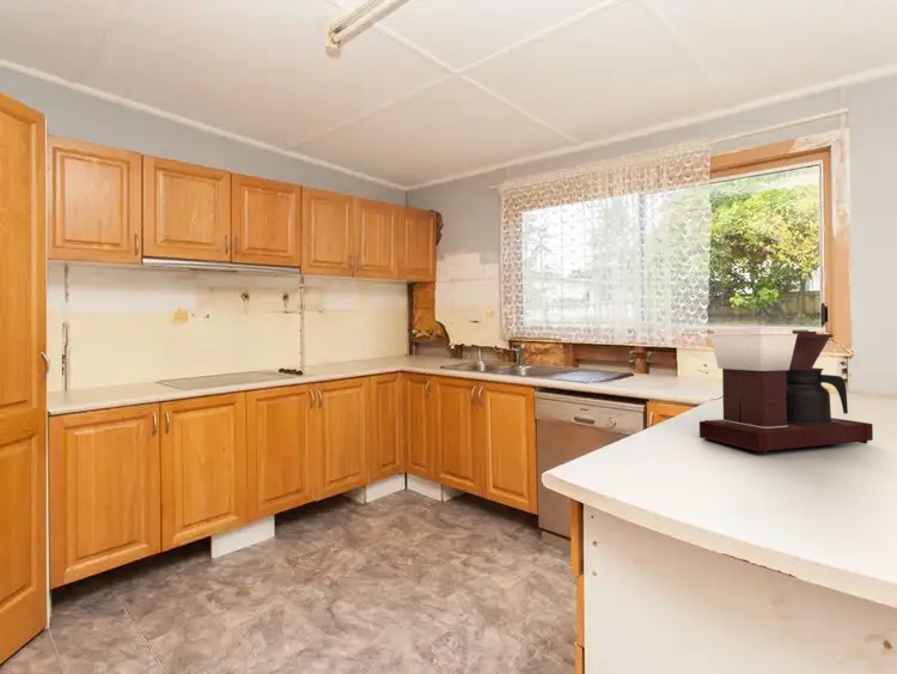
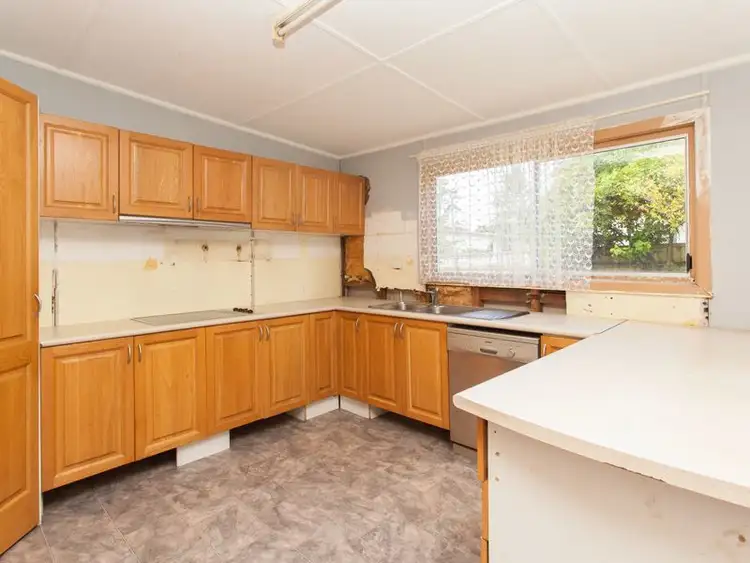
- coffee maker (782, 384)
